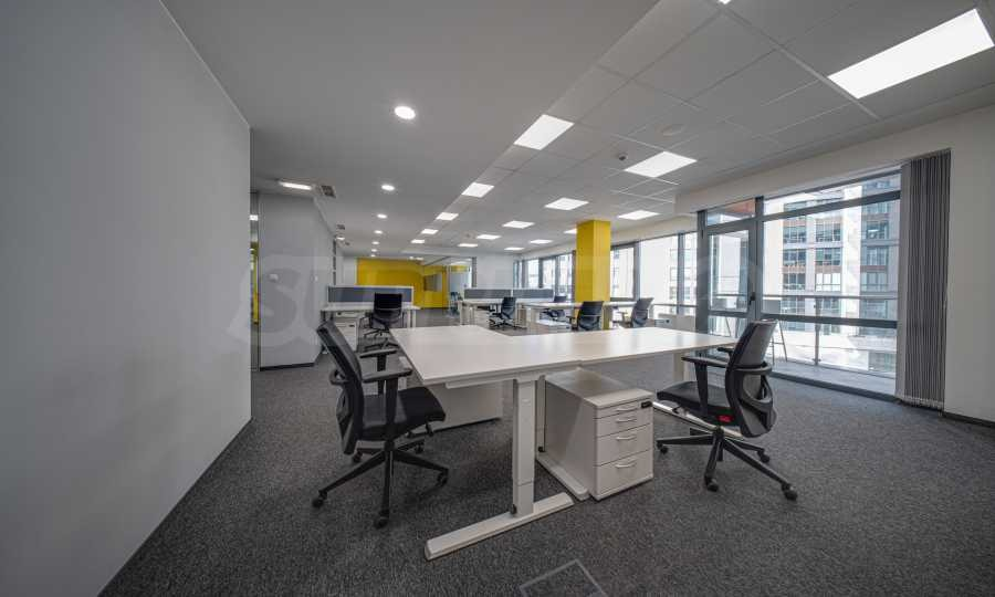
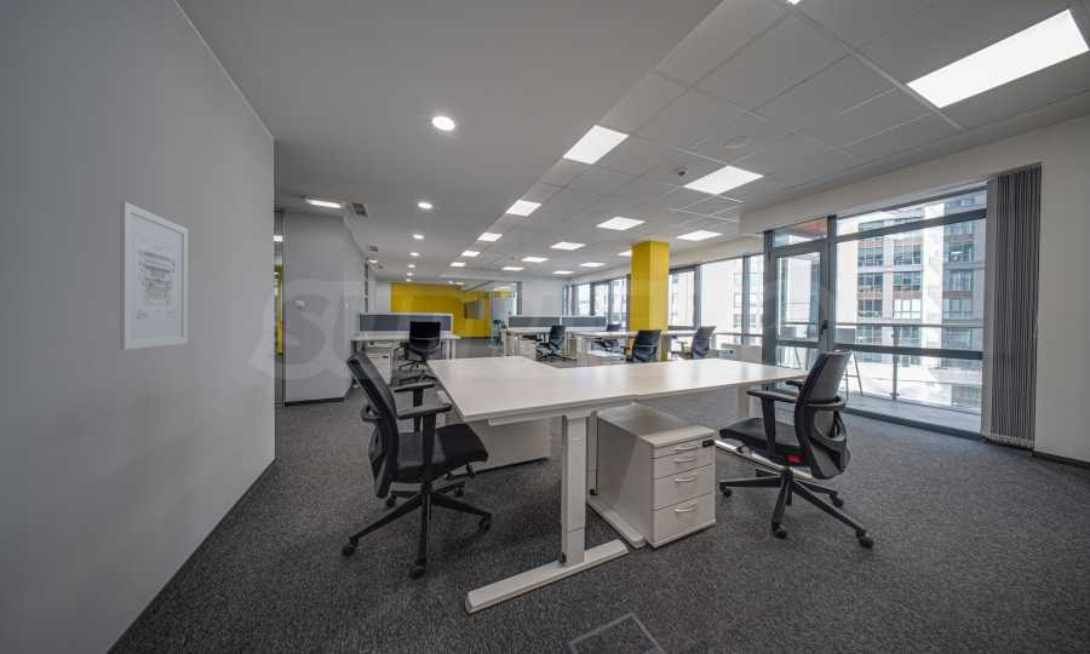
+ wall art (157, 281)
